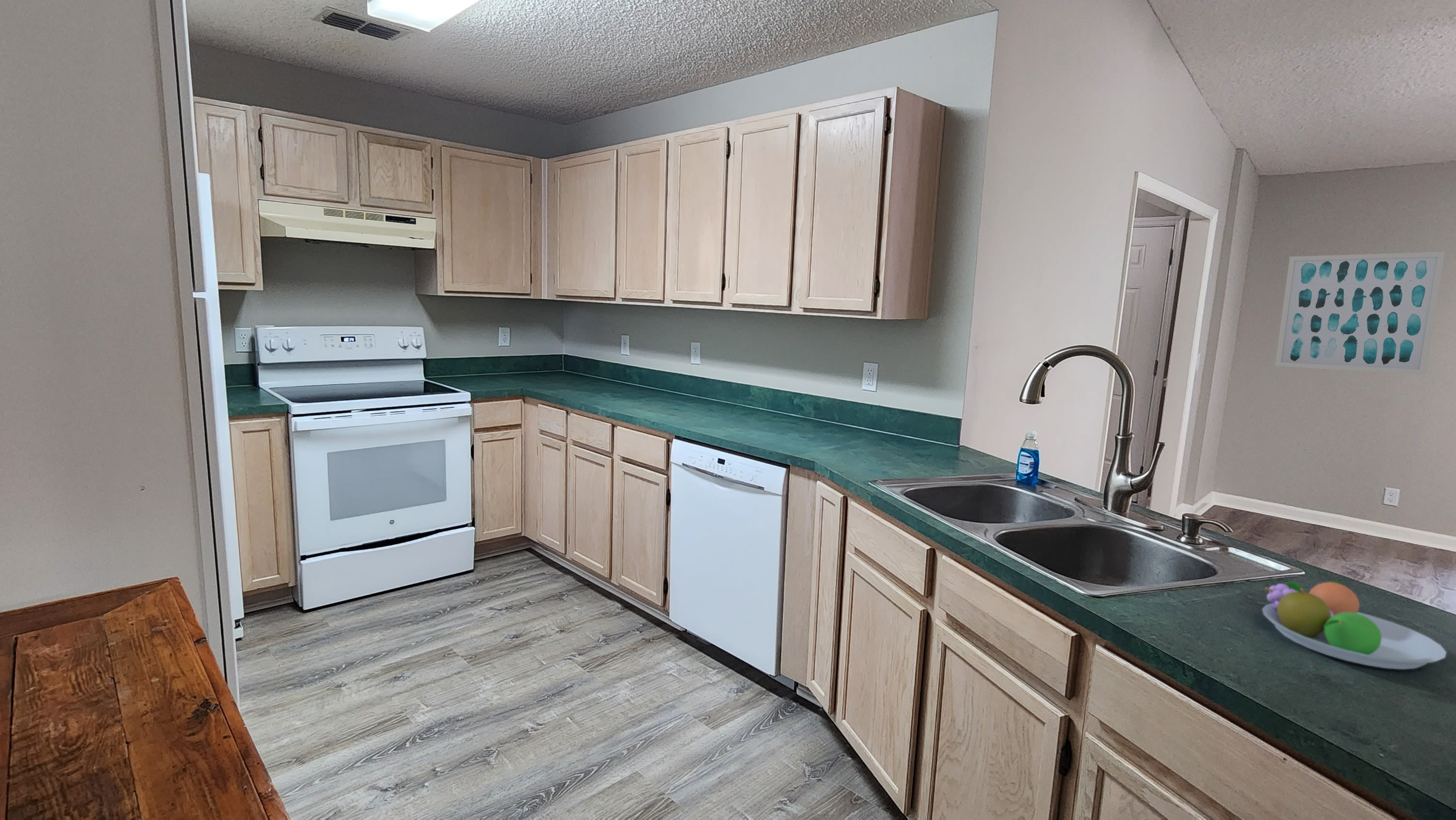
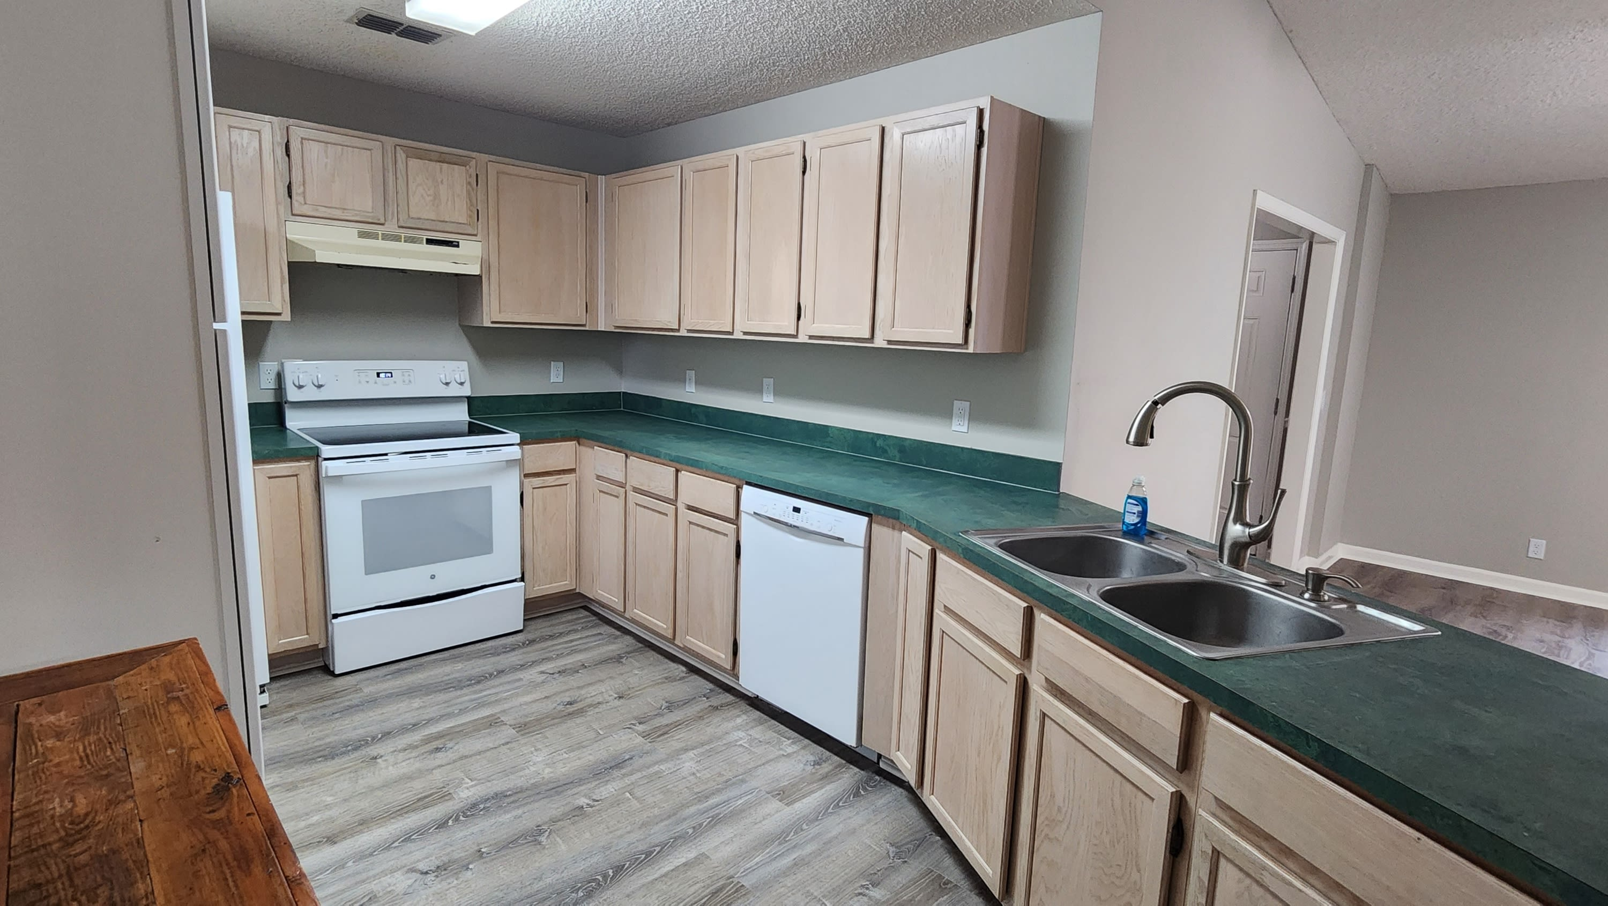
- fruit bowl (1346, 617)
- wall art (1354, 313)
